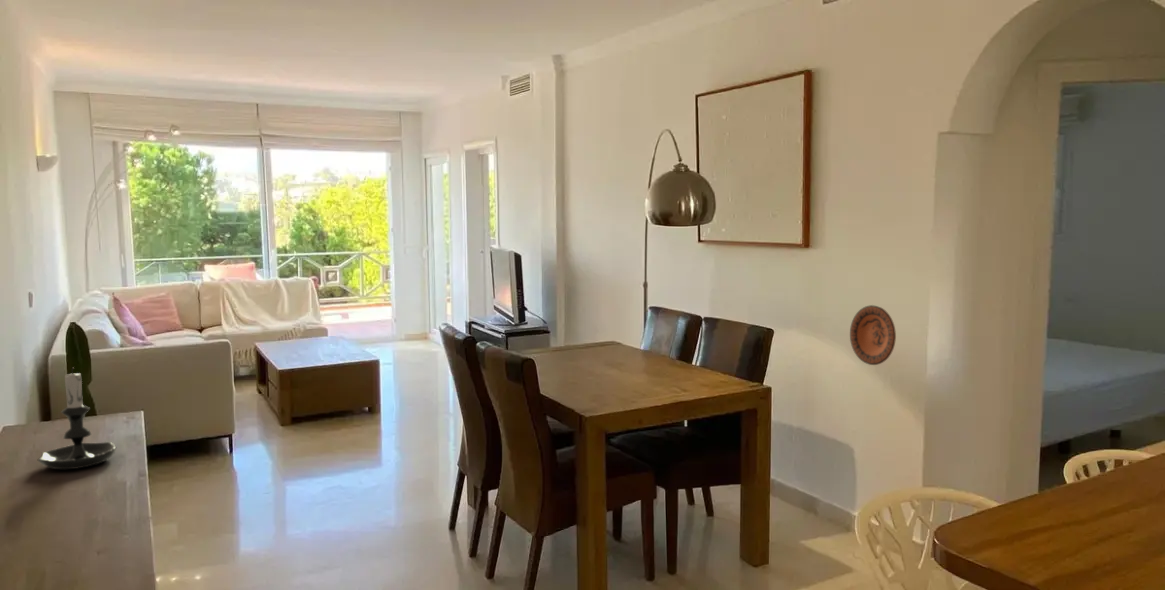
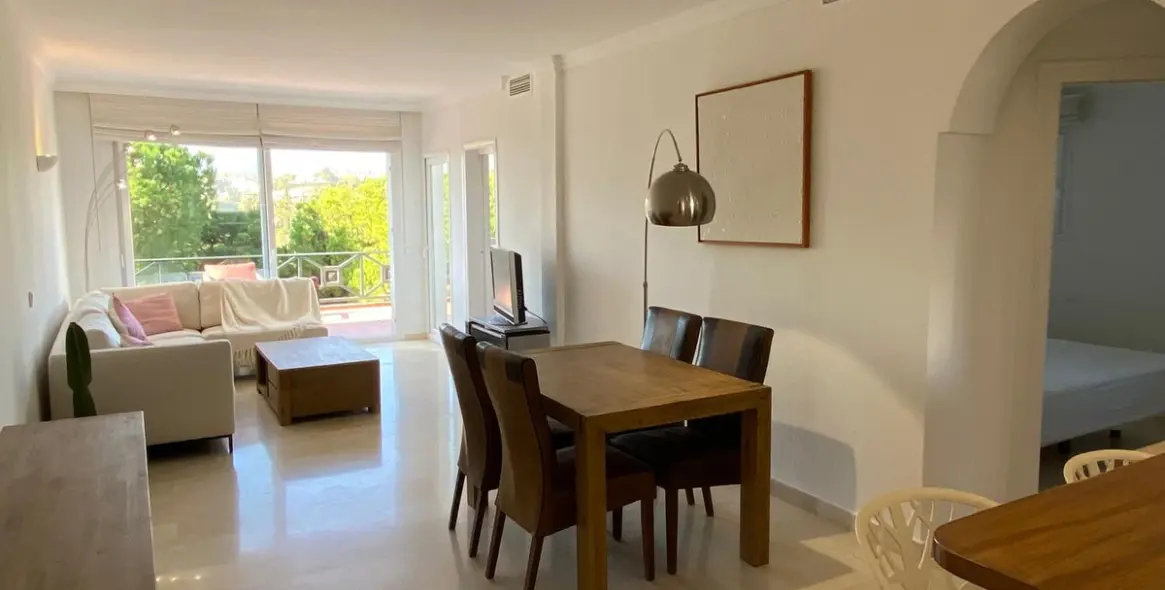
- decorative plate (872, 335)
- candle holder (75, 415)
